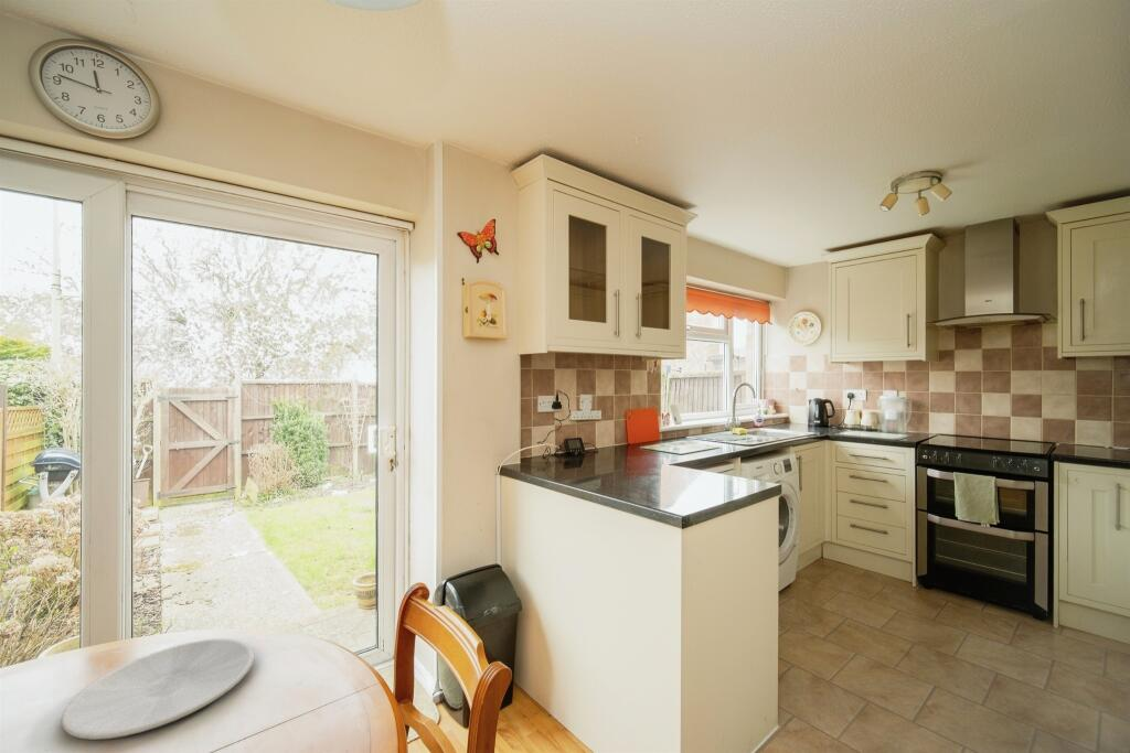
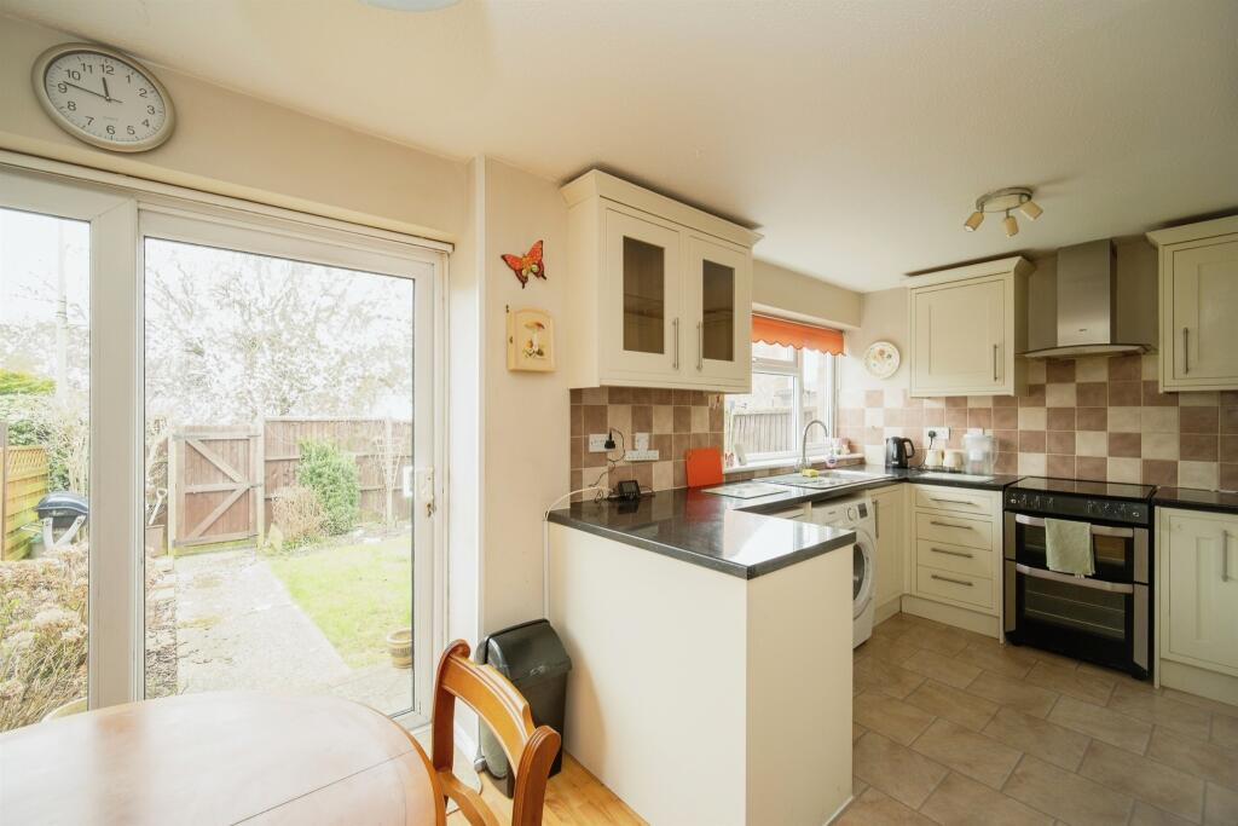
- plate (168, 682)
